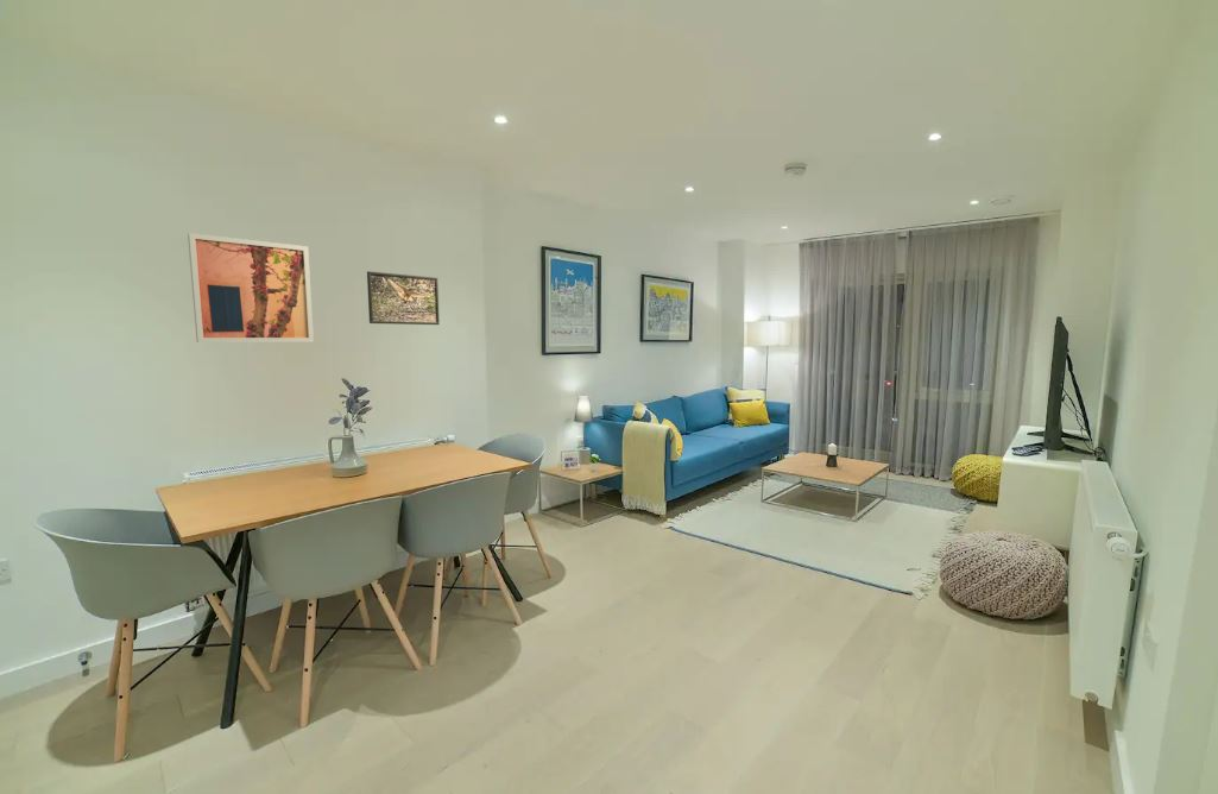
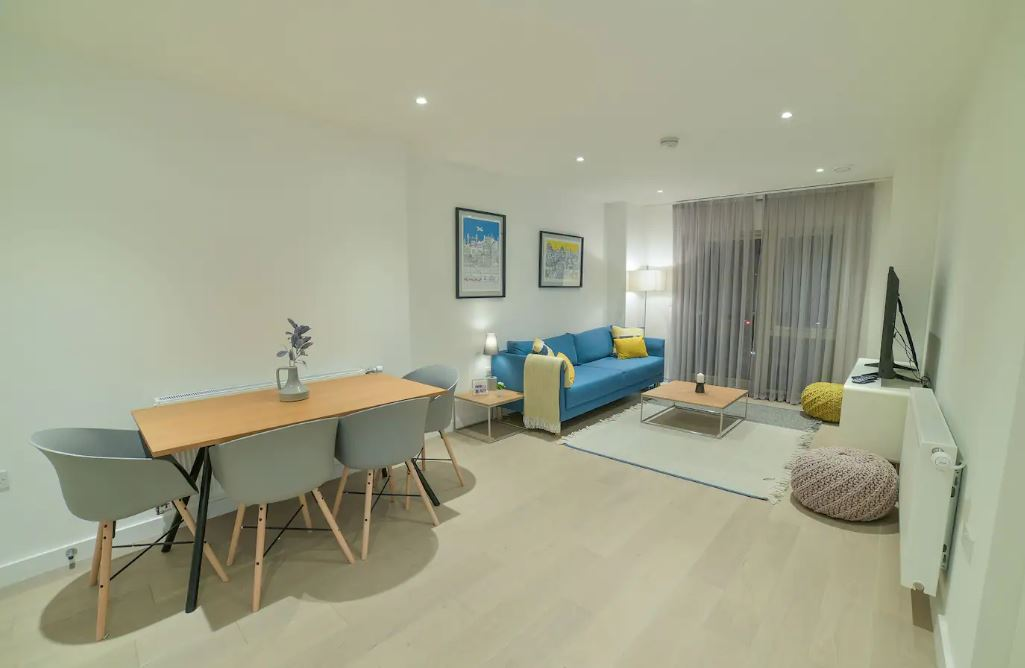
- wall art (254, 291)
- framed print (404, 298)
